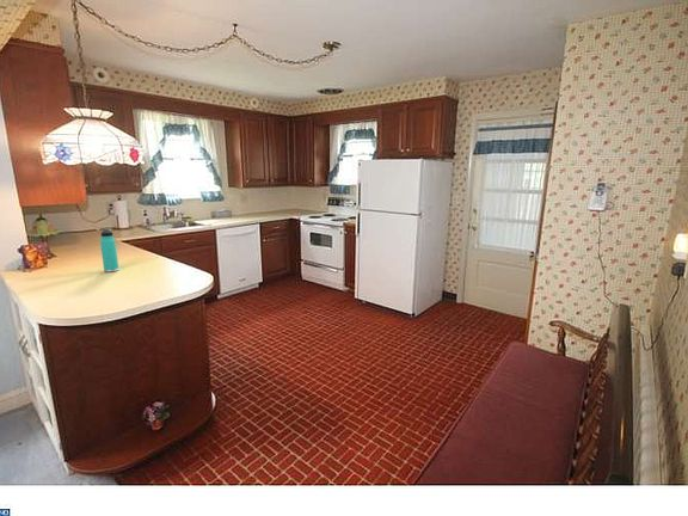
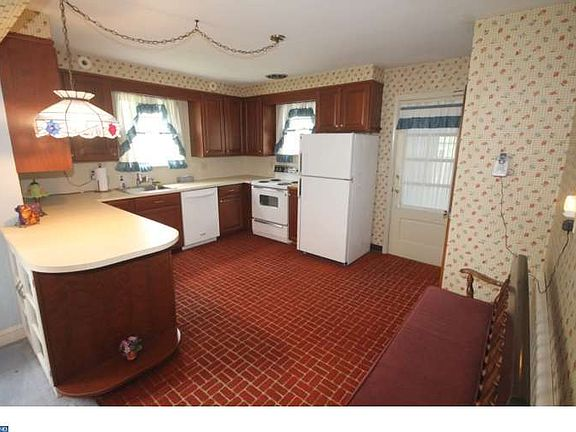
- thermos bottle (109, 250)
